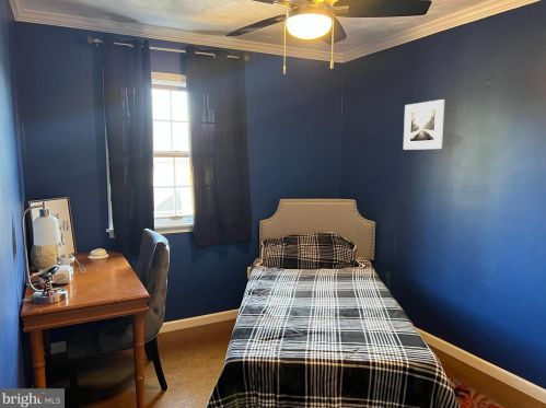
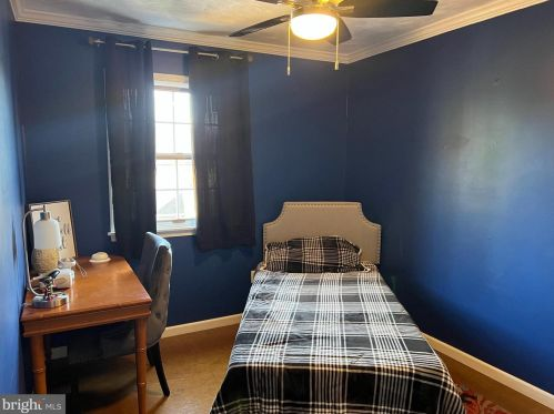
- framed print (422, 126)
